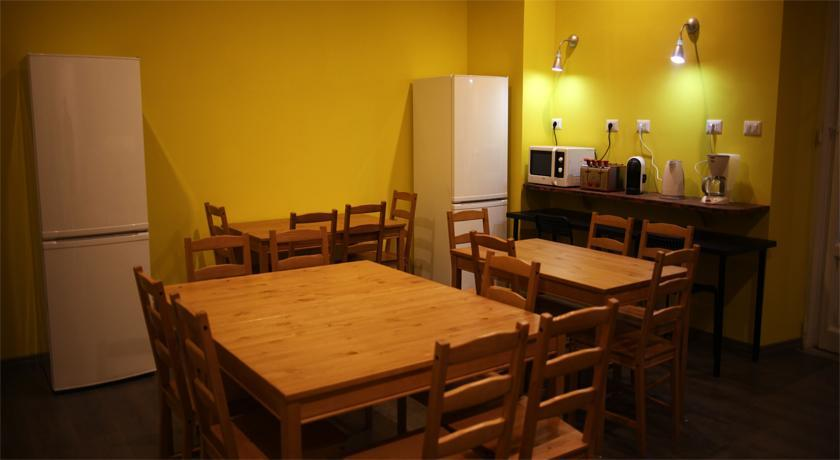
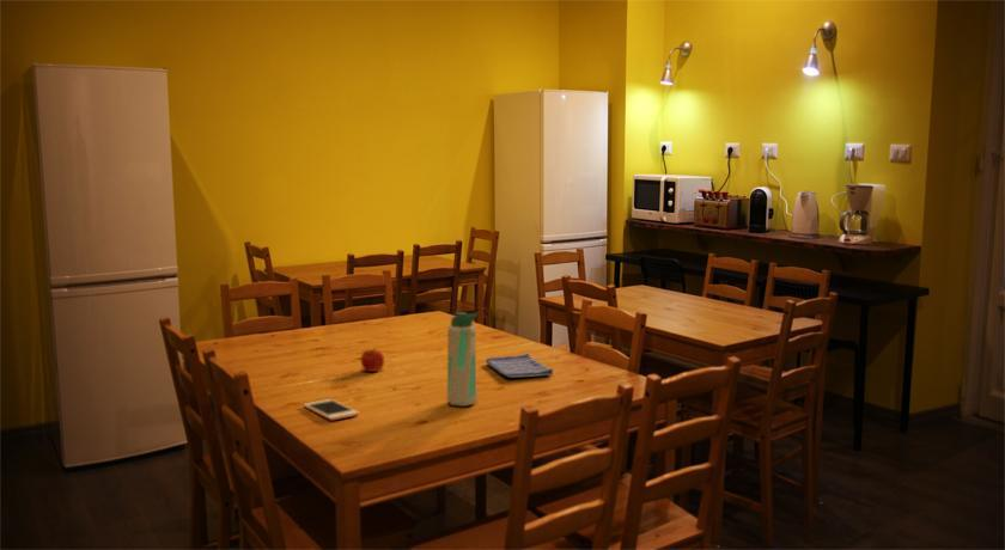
+ cell phone (330, 409)
+ fruit (372, 359)
+ water bottle (463, 358)
+ dish towel (518, 365)
